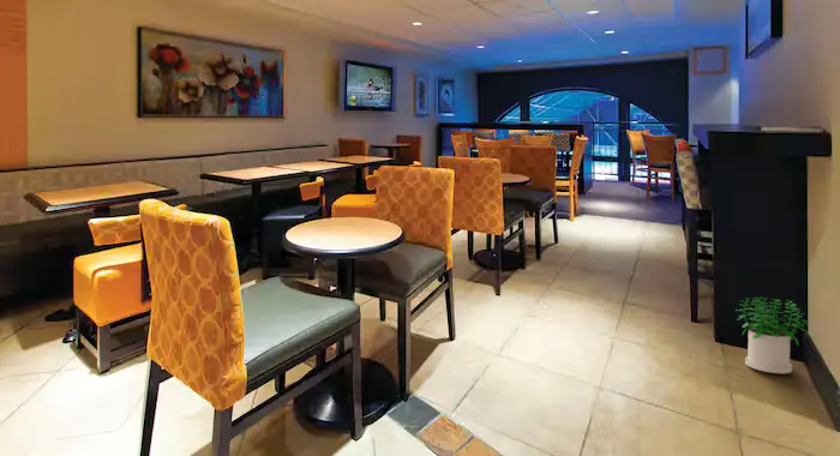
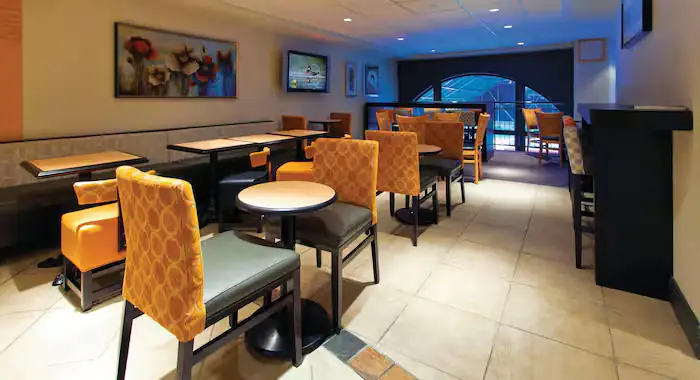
- potted plant (768, 331)
